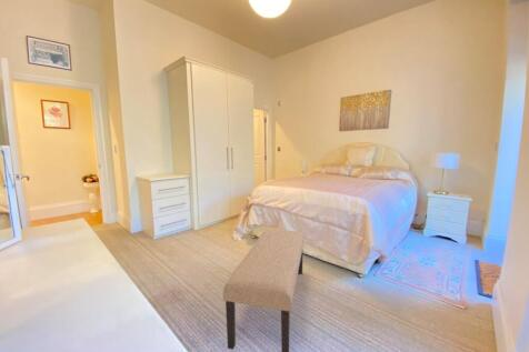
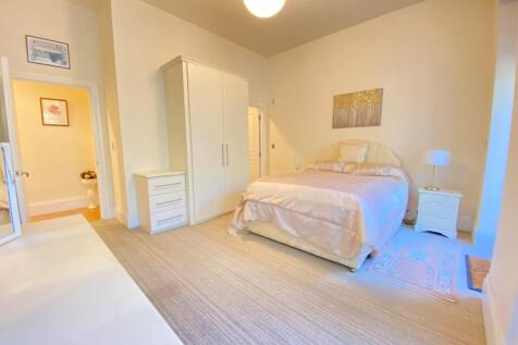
- bench (273, 275)
